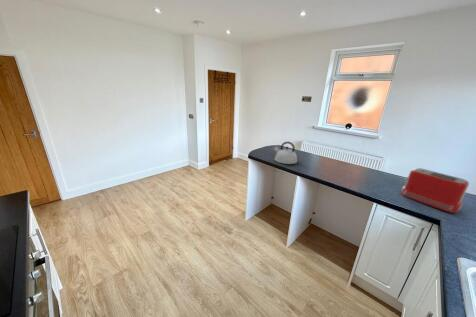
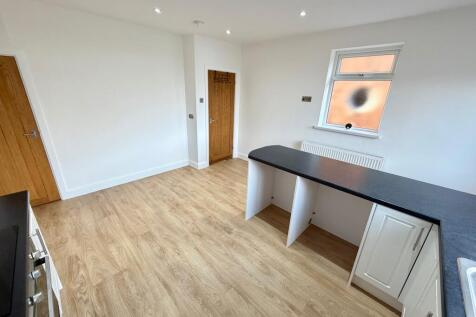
- kettle (285, 151)
- toaster (433, 188)
